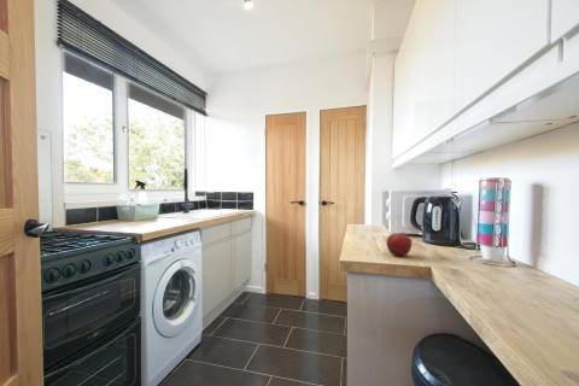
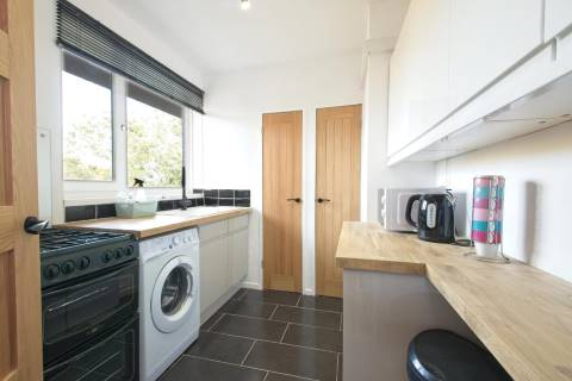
- fruit (398, 242)
